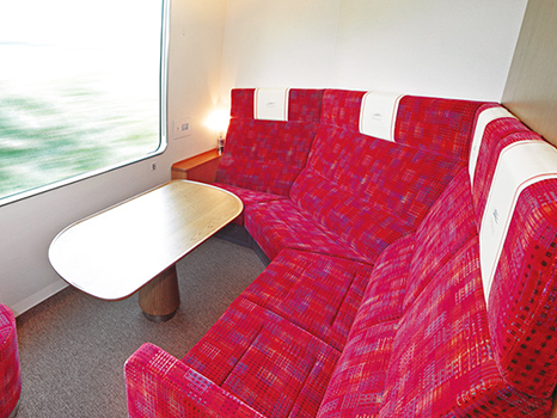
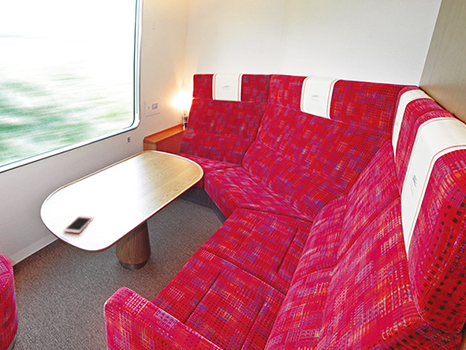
+ cell phone (79, 223)
